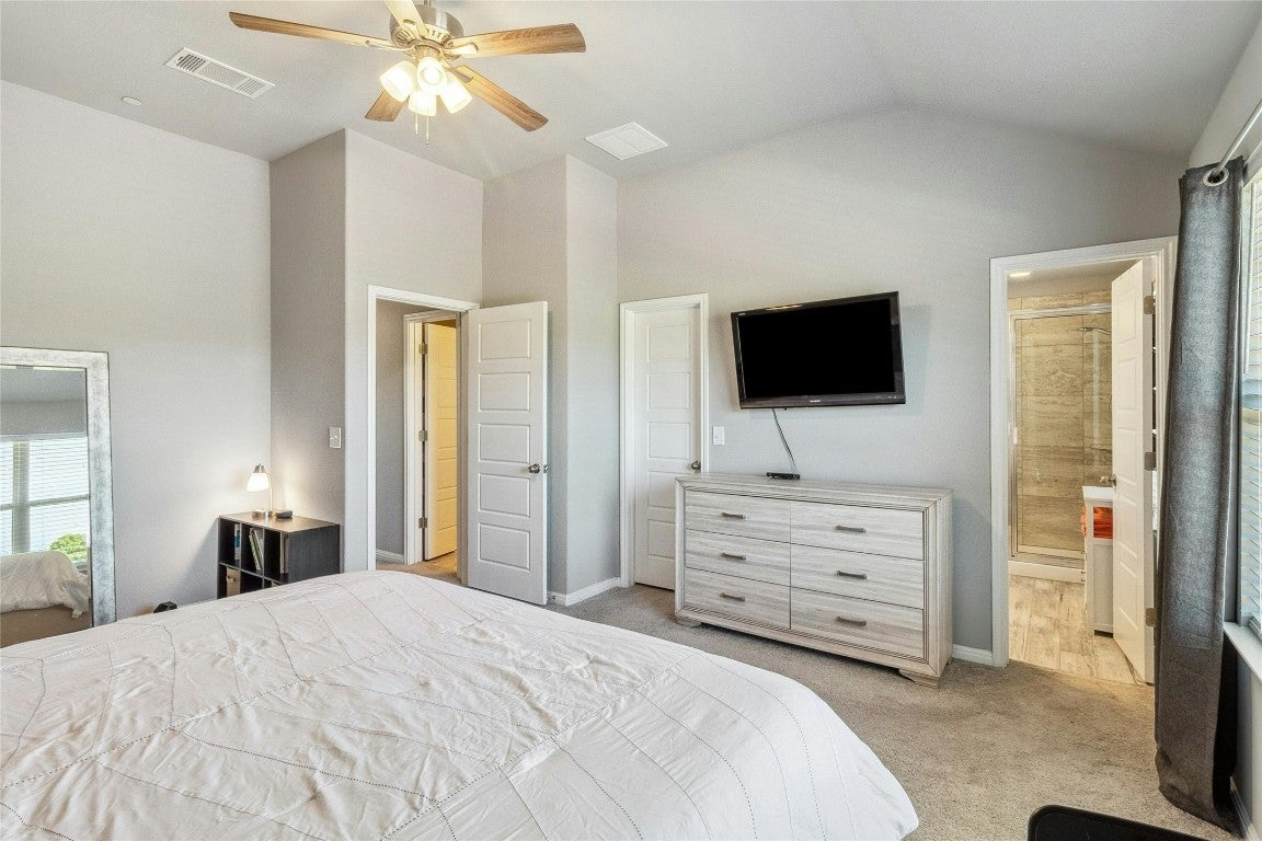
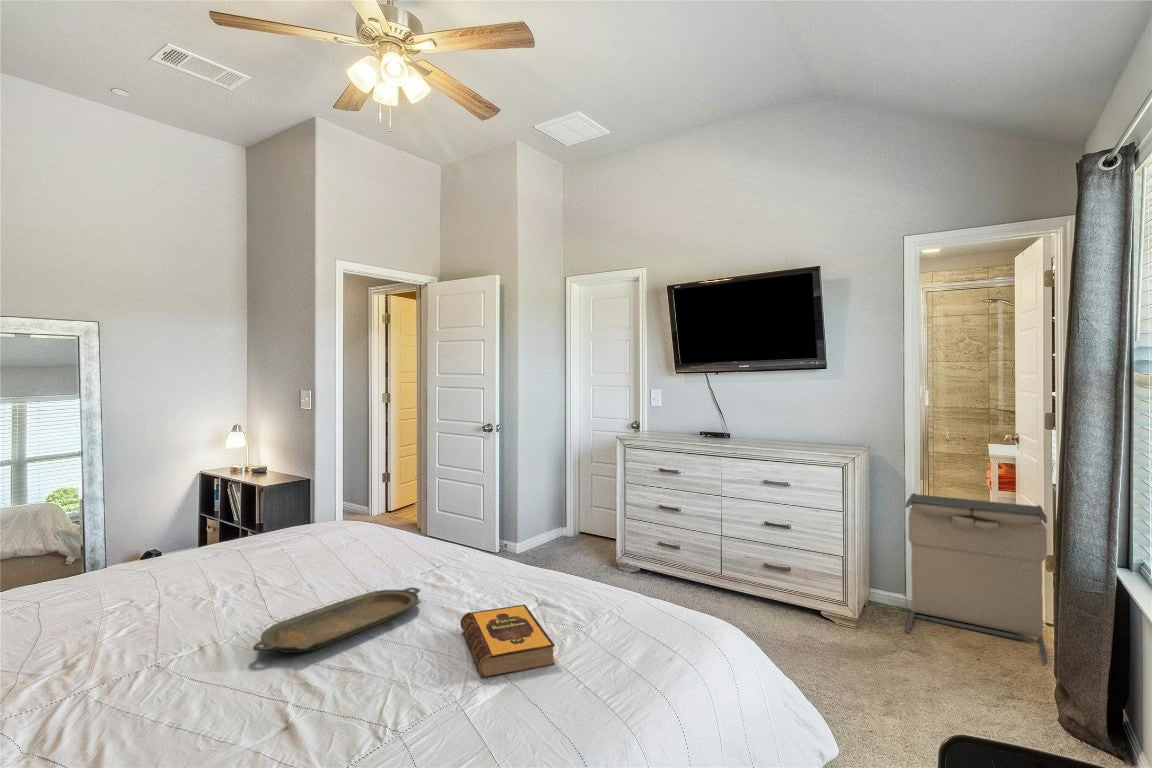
+ hardback book (504, 638)
+ laundry hamper (973, 569)
+ serving tray (346, 619)
